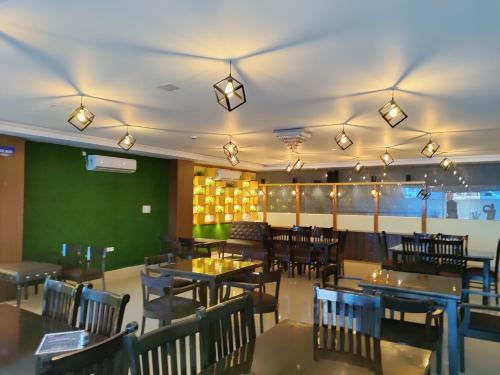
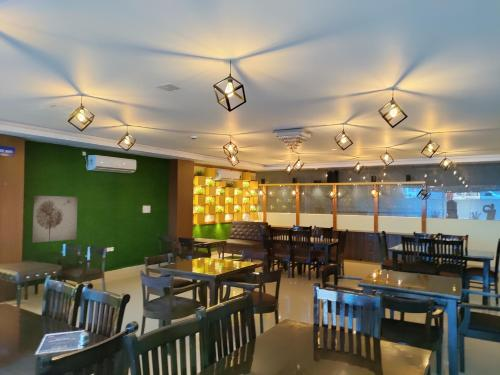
+ wall art (56, 218)
